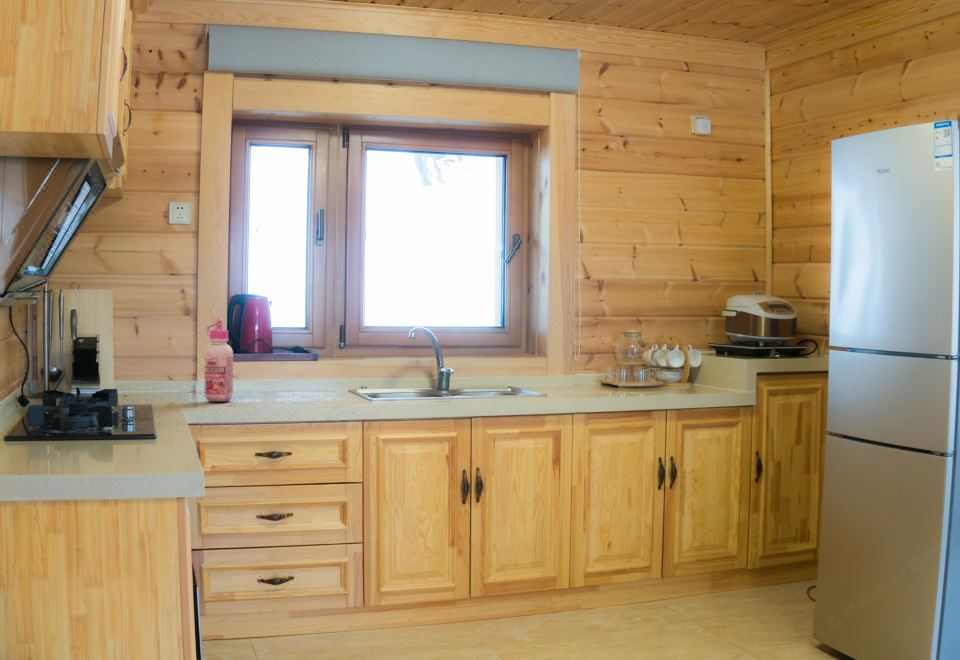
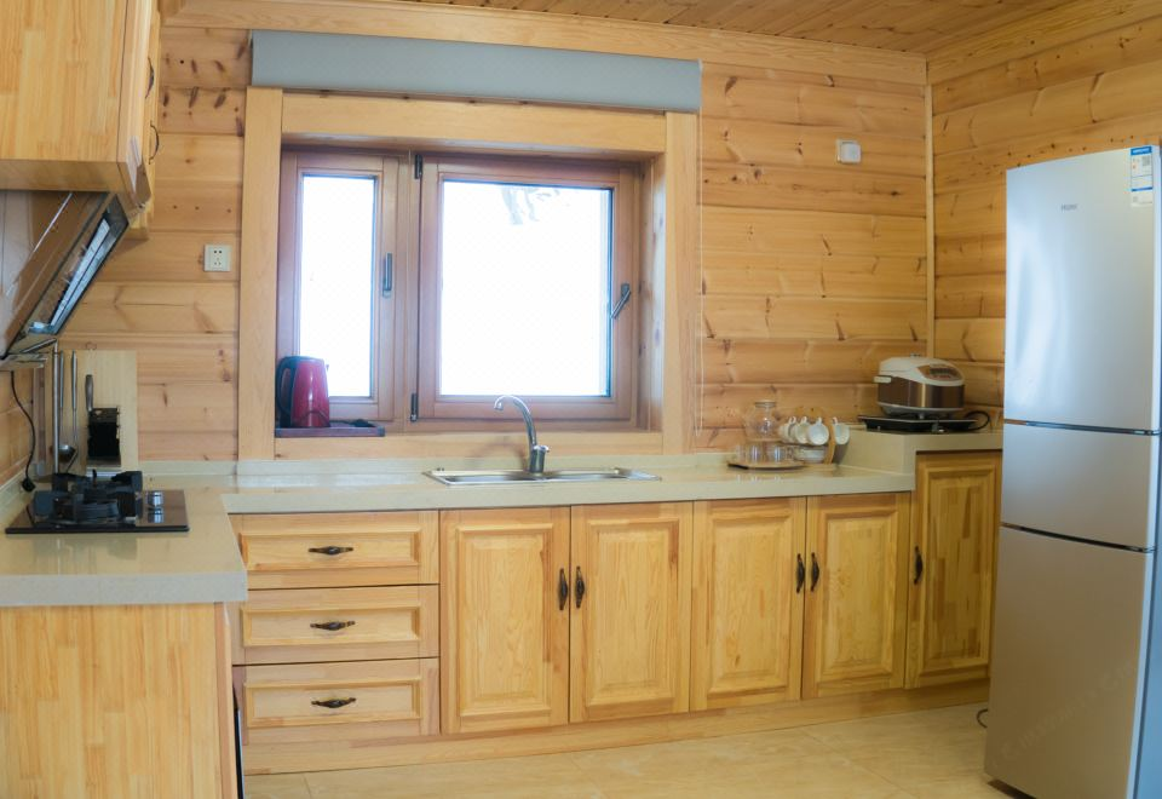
- glue bottle (218, 360)
